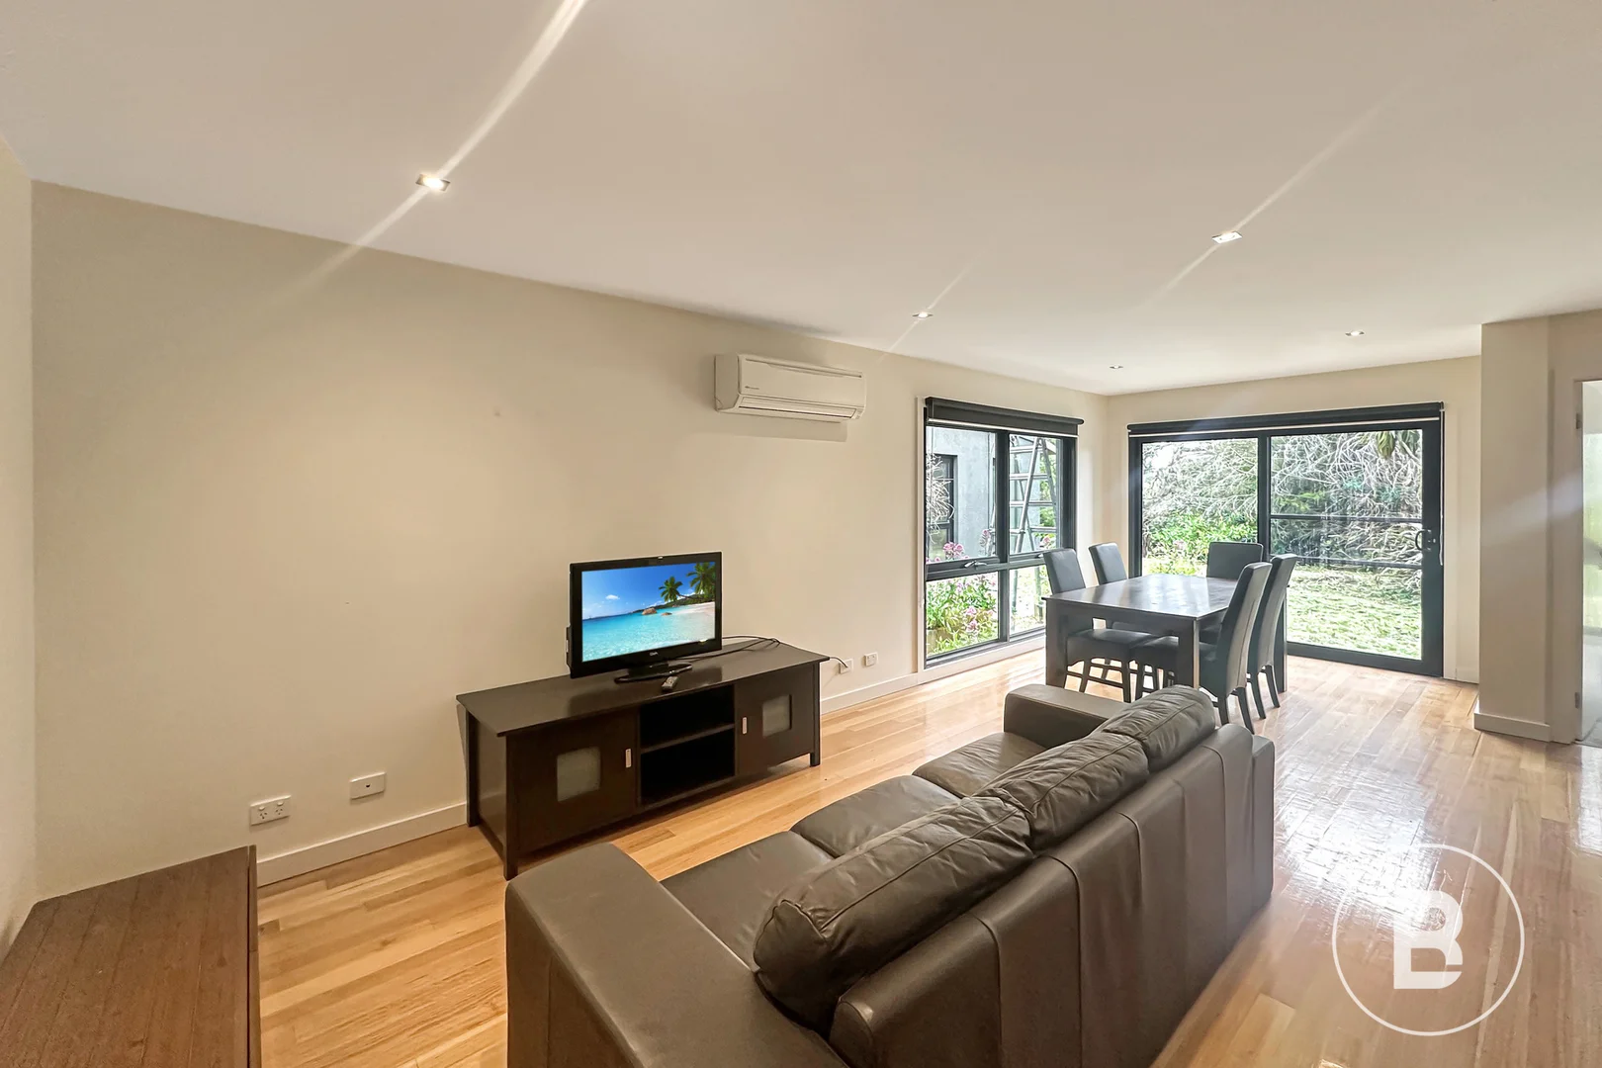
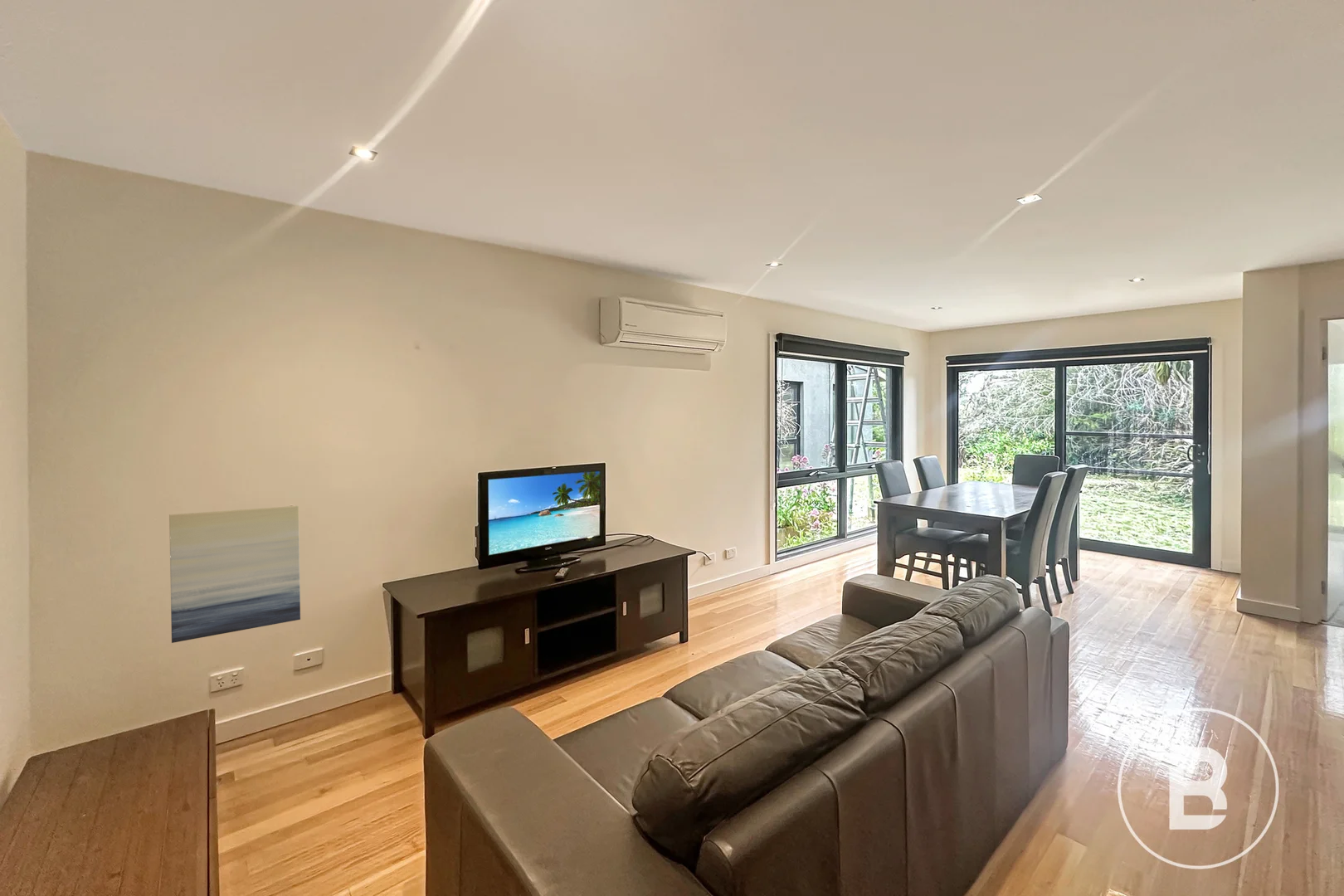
+ wall art (238, 570)
